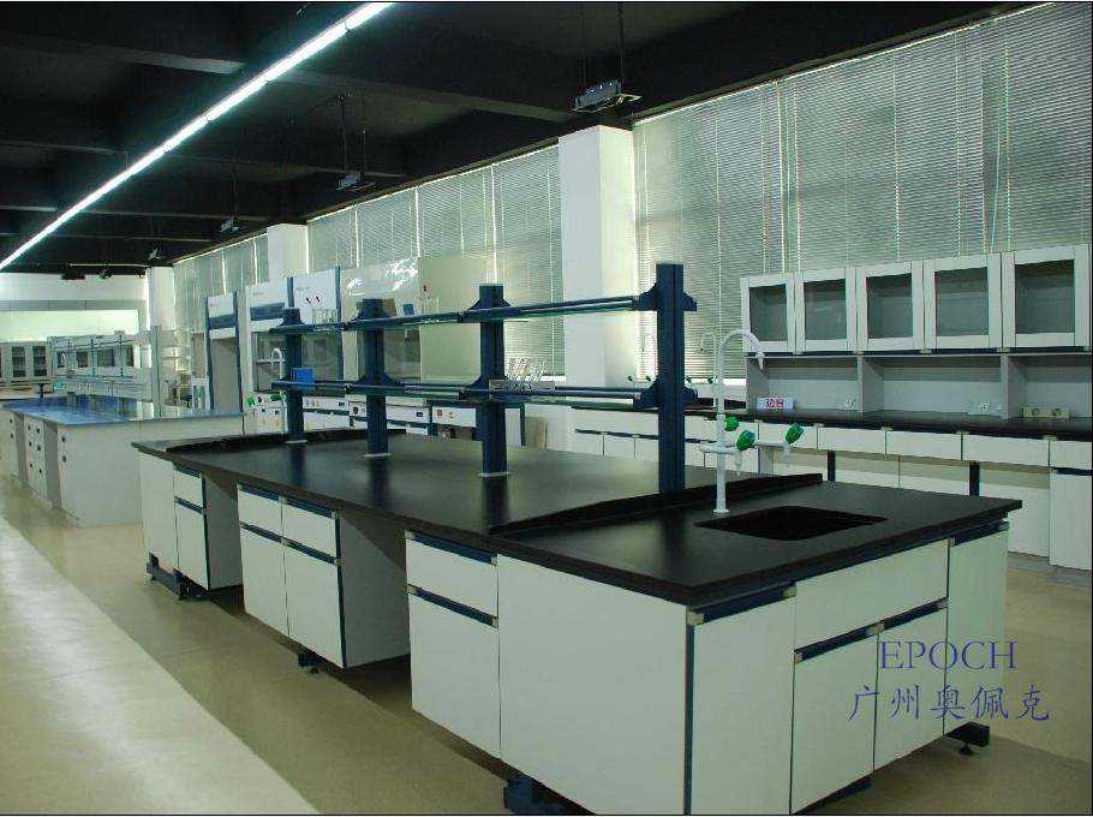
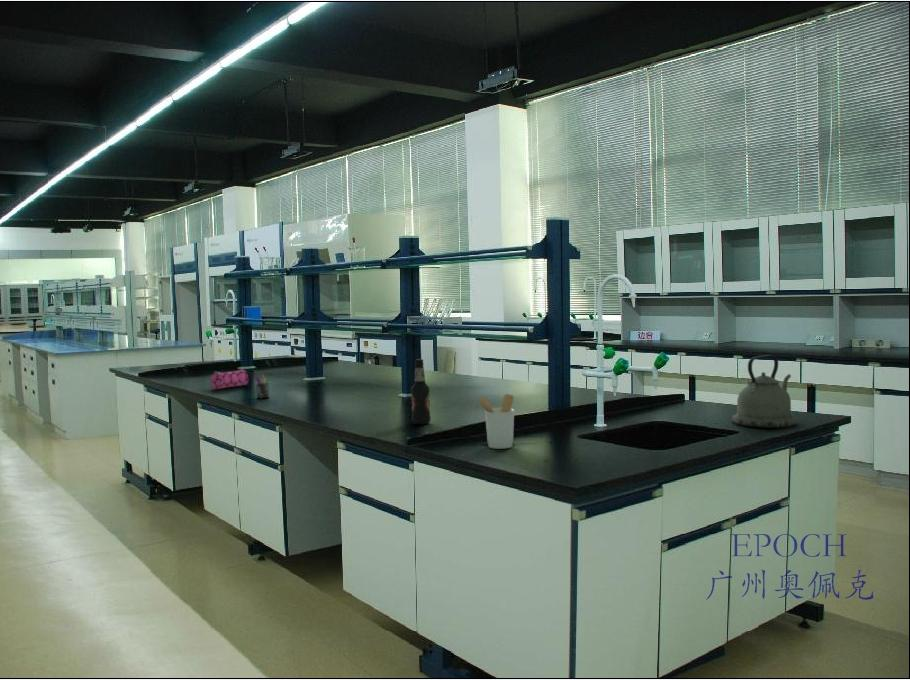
+ utensil holder (493, 420)
+ kettle (764, 388)
+ bottle (420, 391)
+ pencil case (230, 378)
+ pen holder (263, 385)
